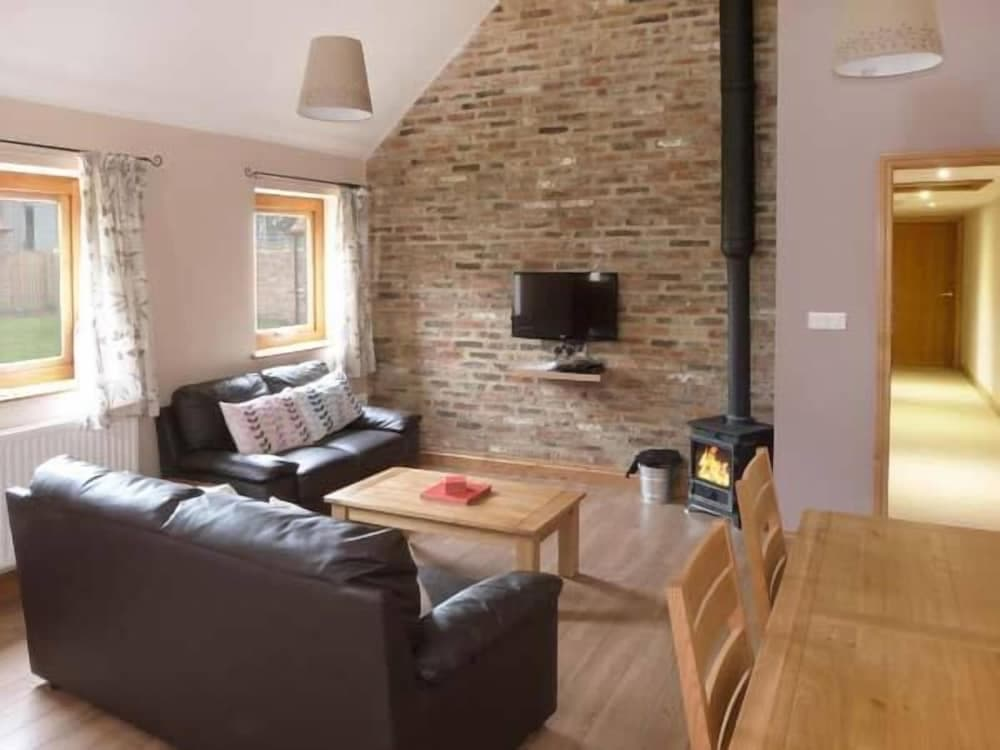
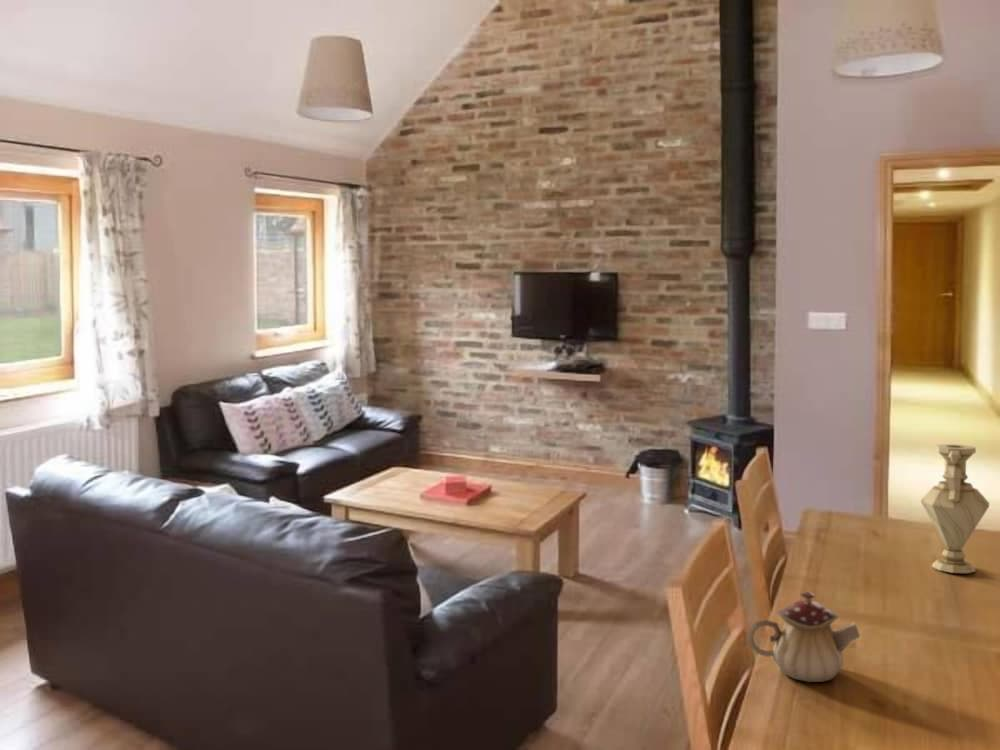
+ vase (954, 507)
+ teapot (802, 631)
